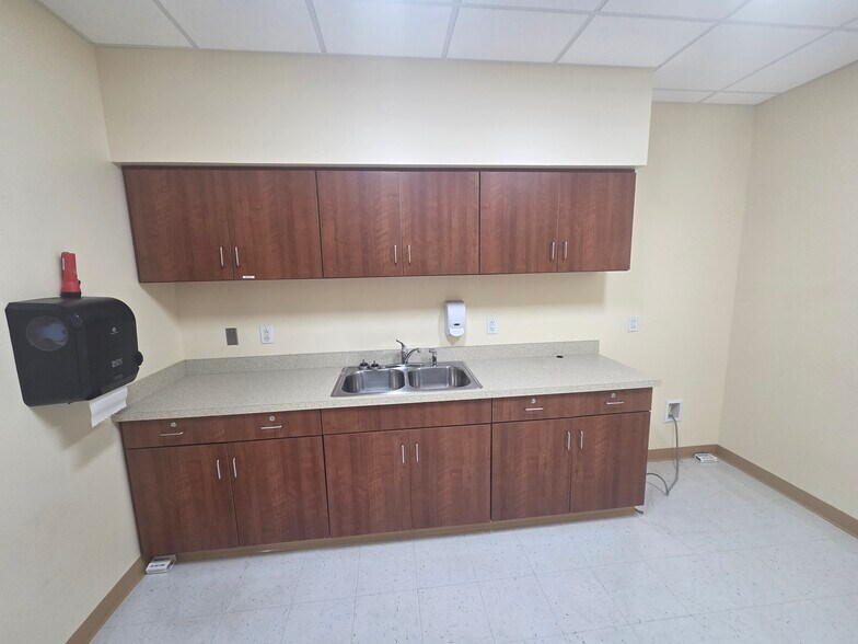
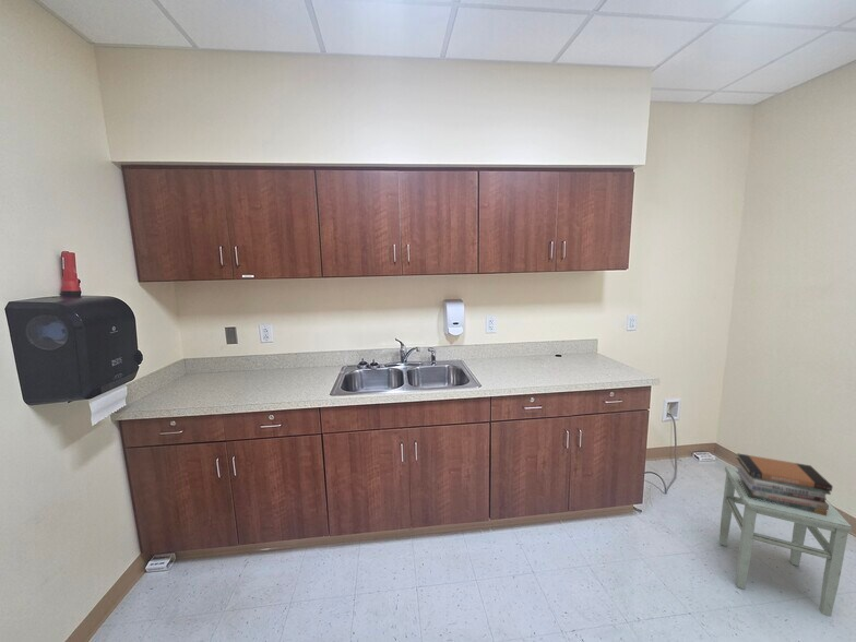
+ book stack (778, 482)
+ stool (773, 537)
